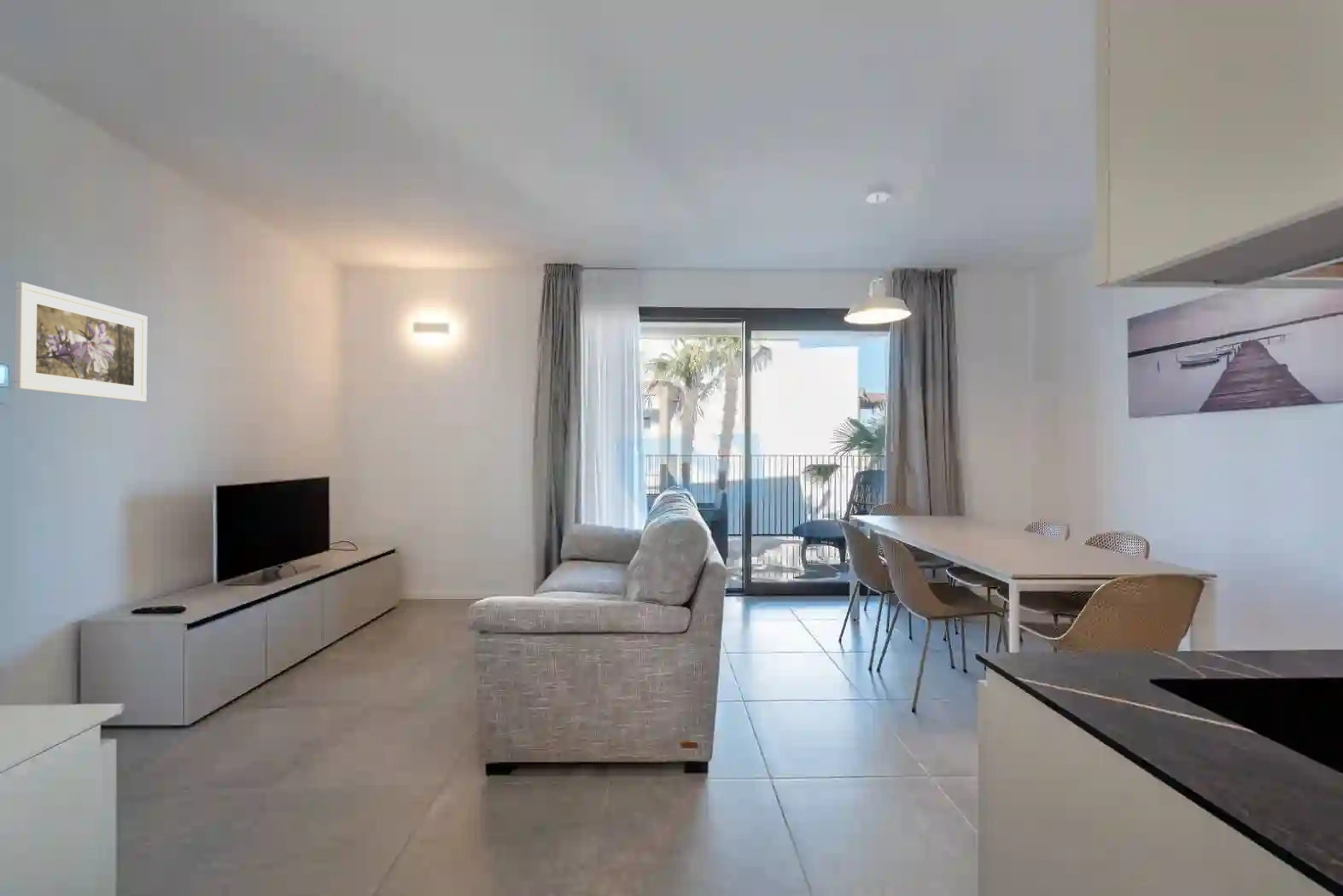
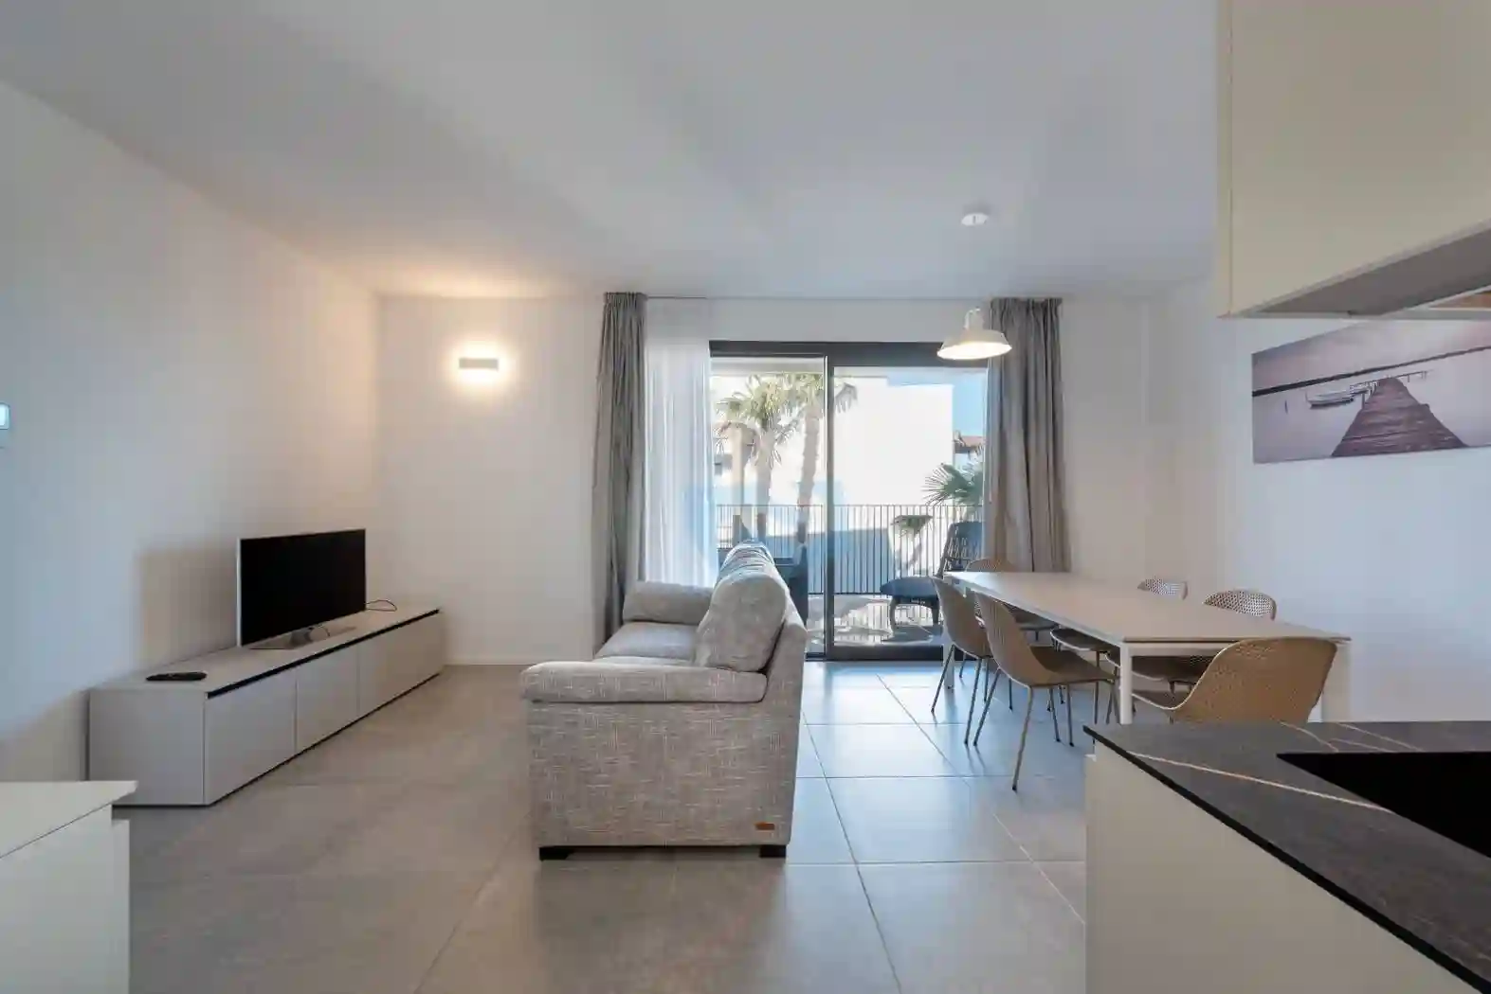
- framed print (88, 348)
